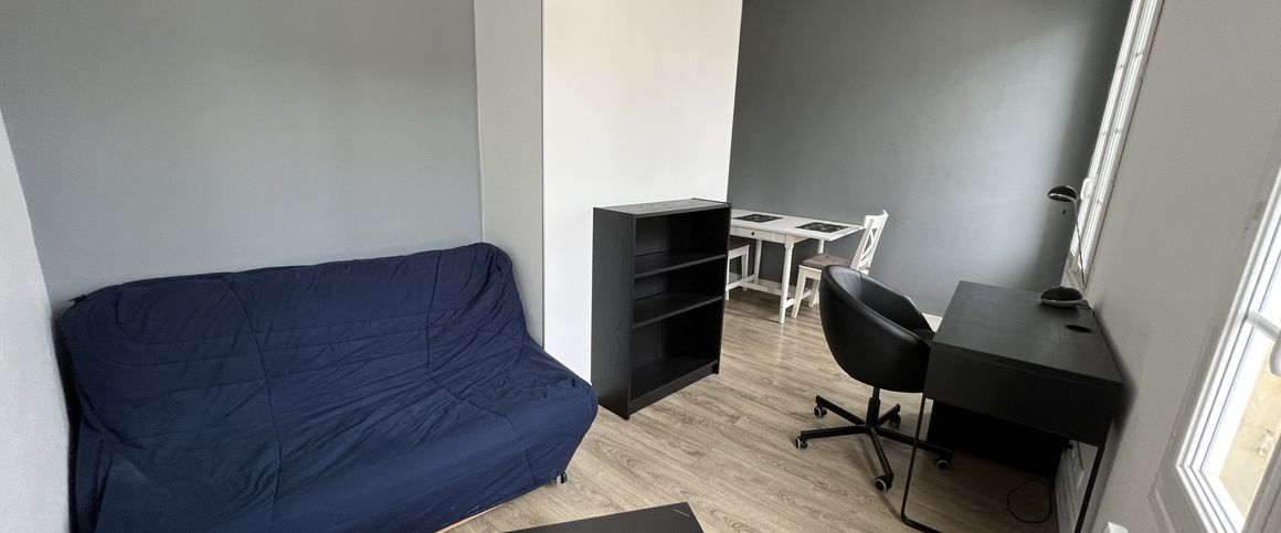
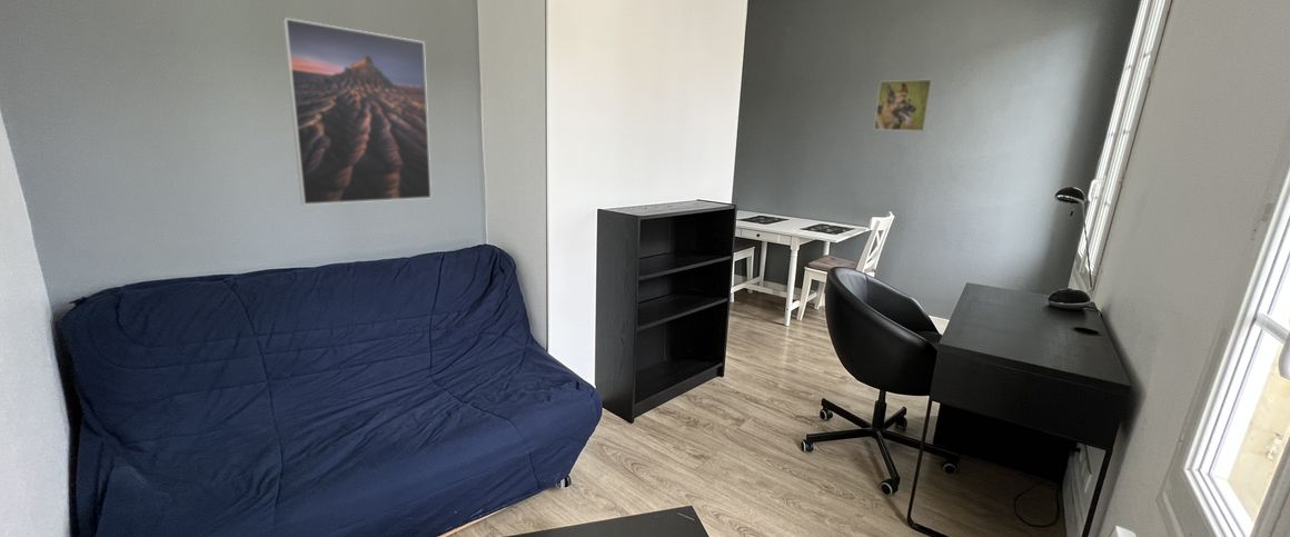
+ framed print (902, 106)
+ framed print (365, 119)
